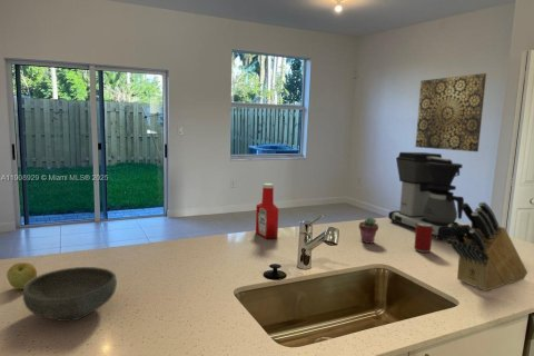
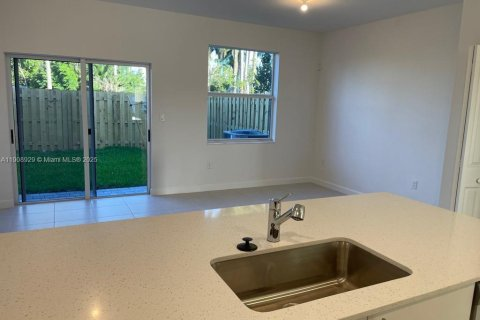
- wall art (447, 113)
- knife block (488, 240)
- coffee maker (431, 192)
- beer can (423, 237)
- soap bottle (267, 209)
- apple (21, 276)
- bowl (71, 296)
- potted succulent (368, 229)
